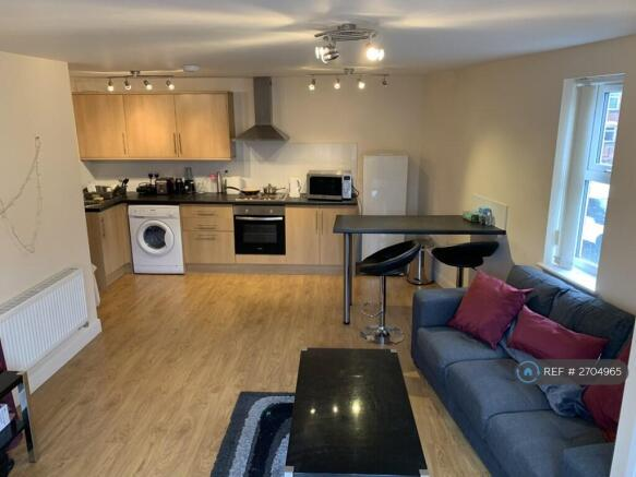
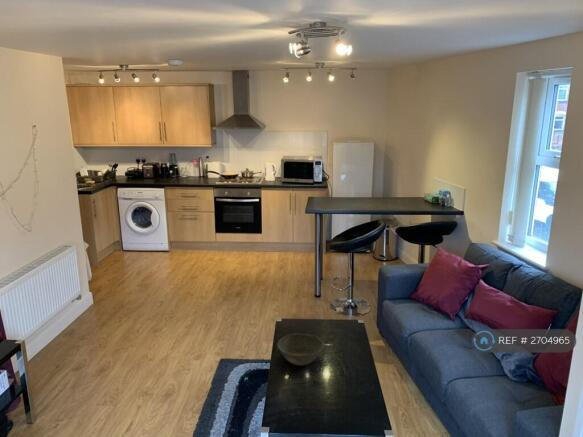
+ bowl (300, 352)
